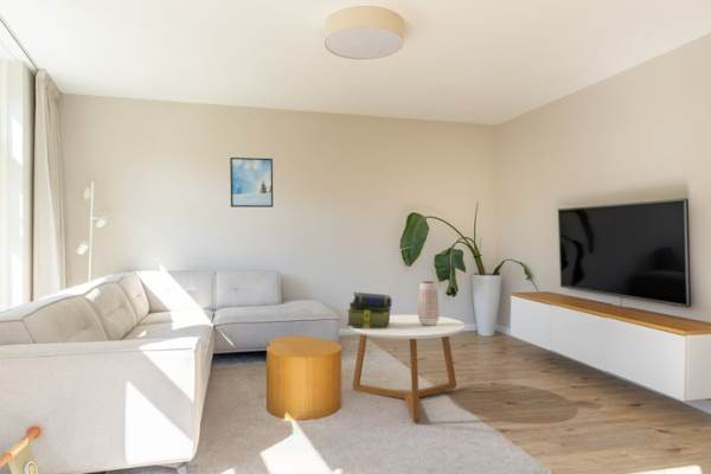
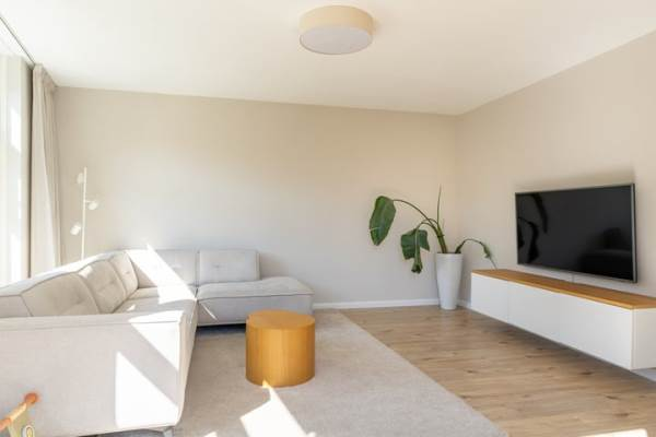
- coffee table (410, 361)
- planter (428, 302)
- stack of books (370, 308)
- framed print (251, 182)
